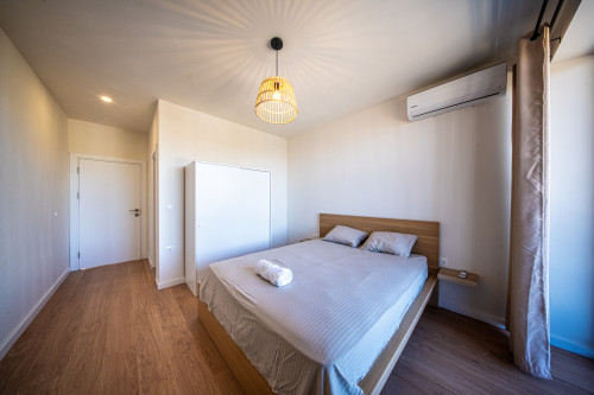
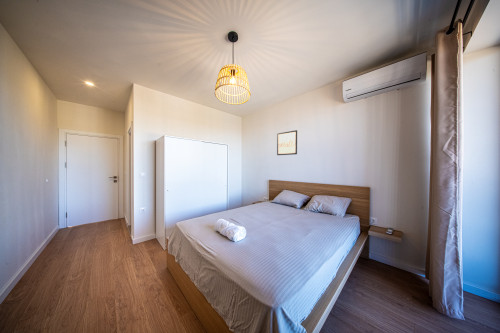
+ wall art (286, 143)
